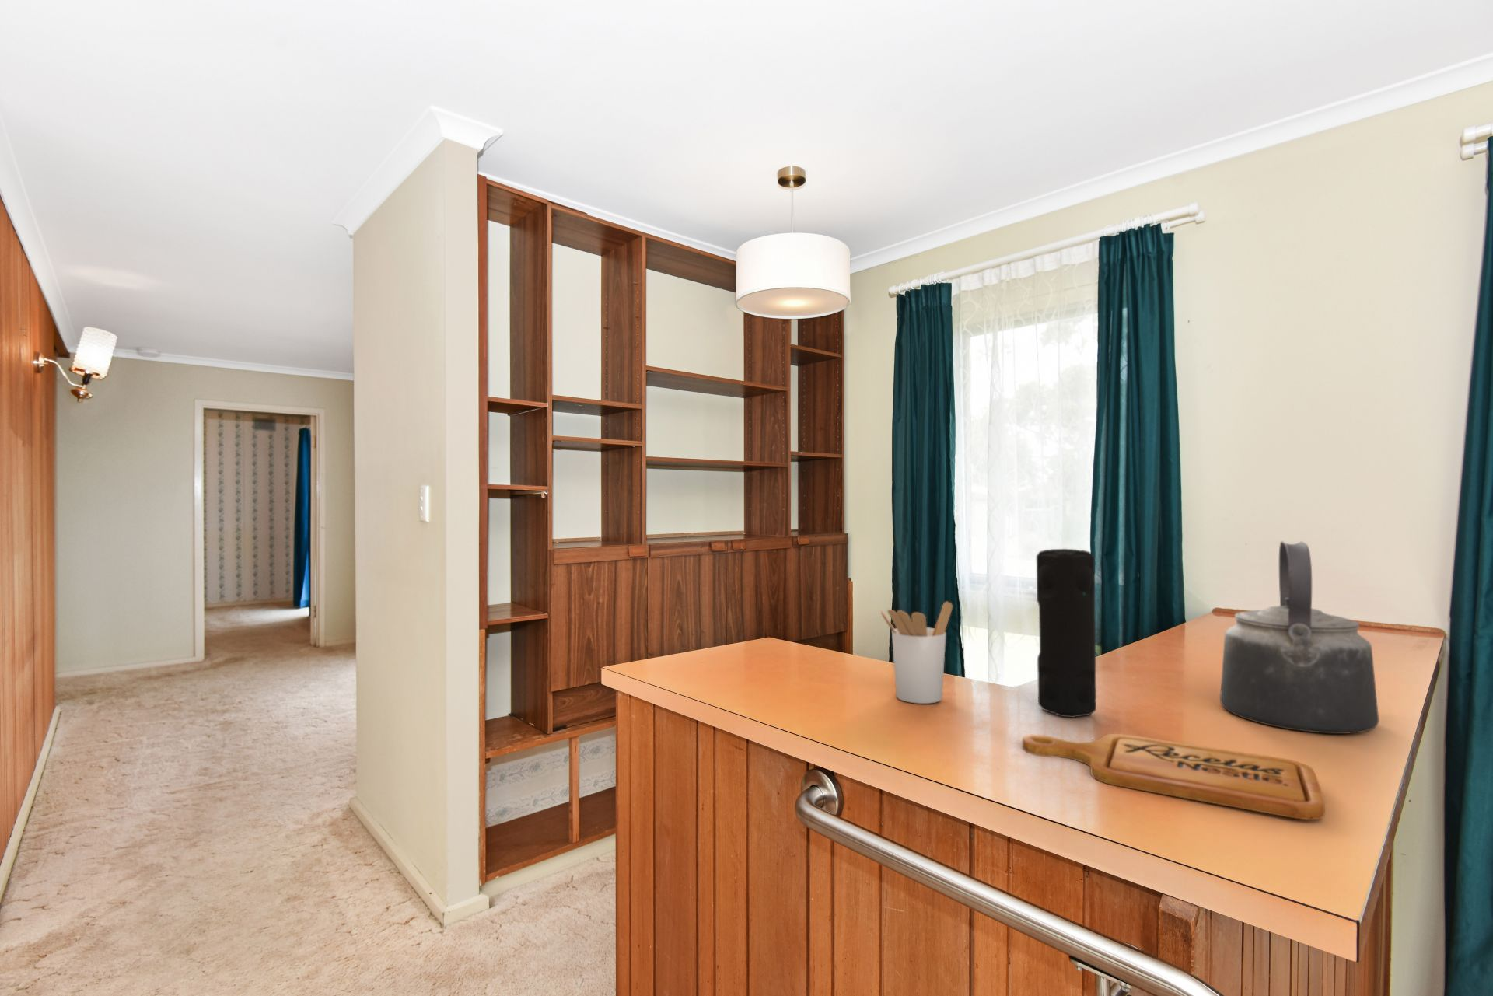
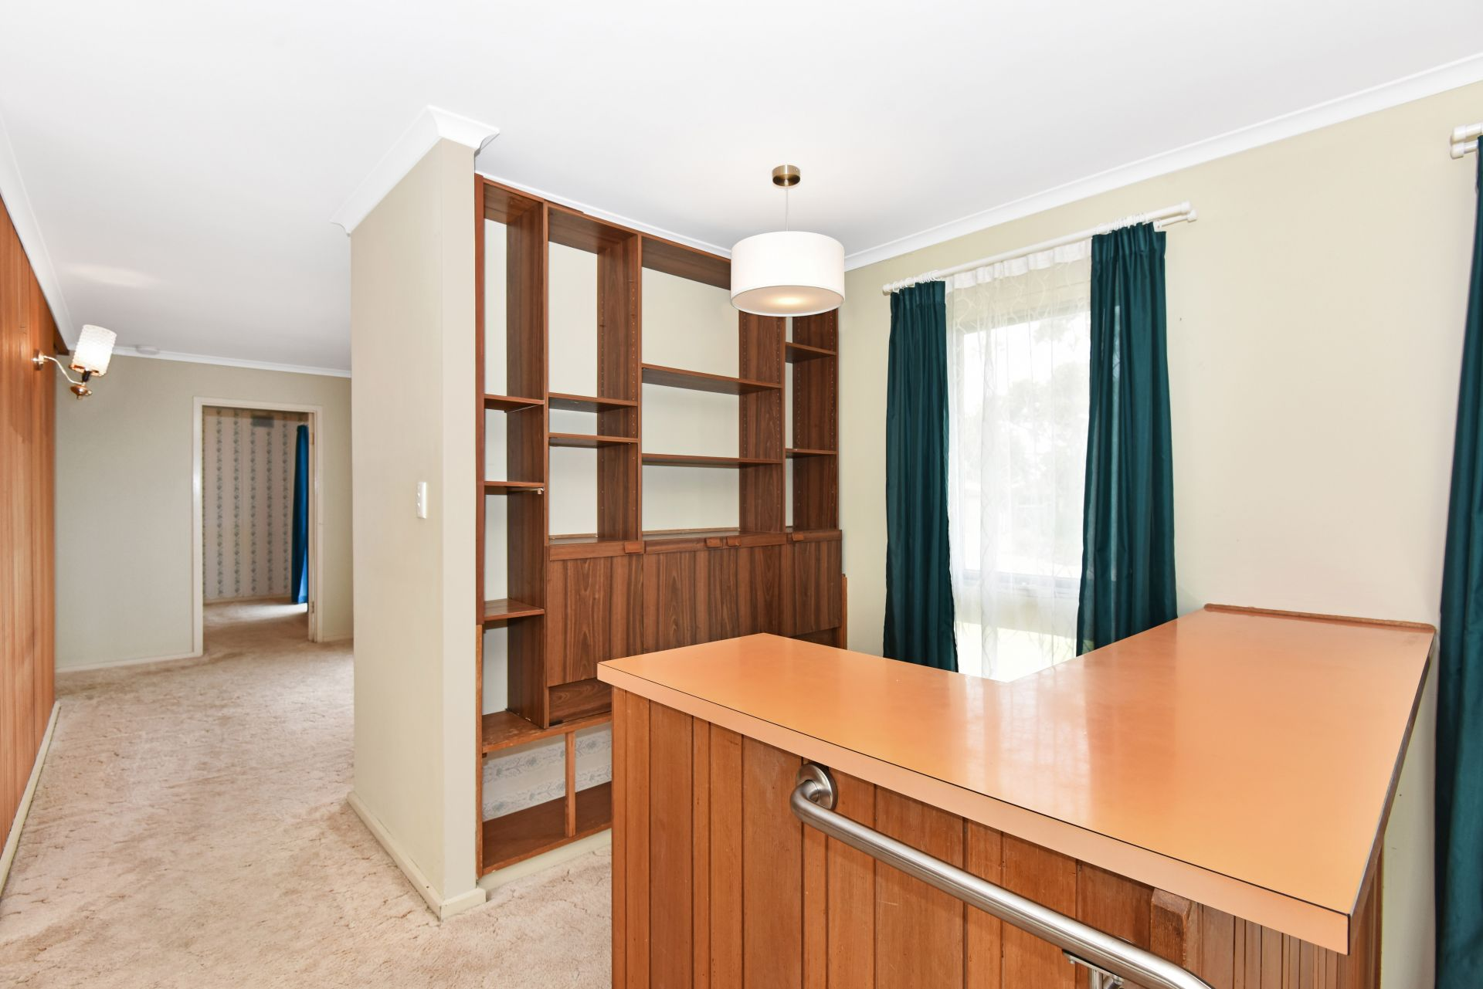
- cutting board (1157, 764)
- kettle (1293, 627)
- utensil holder (915, 650)
- speaker (1065, 630)
